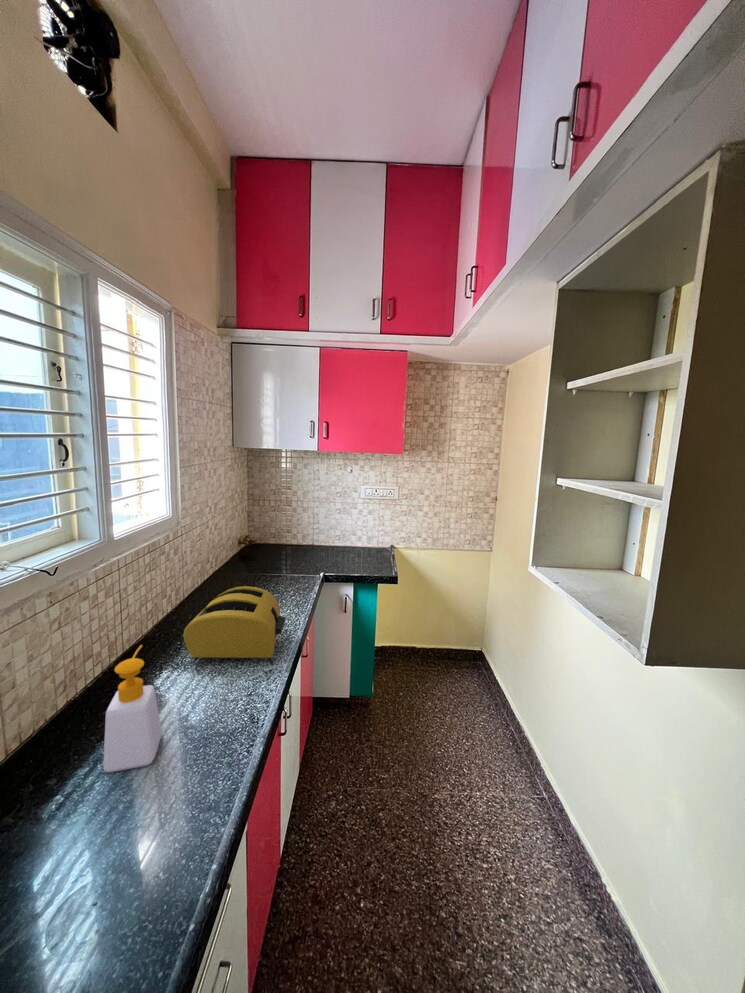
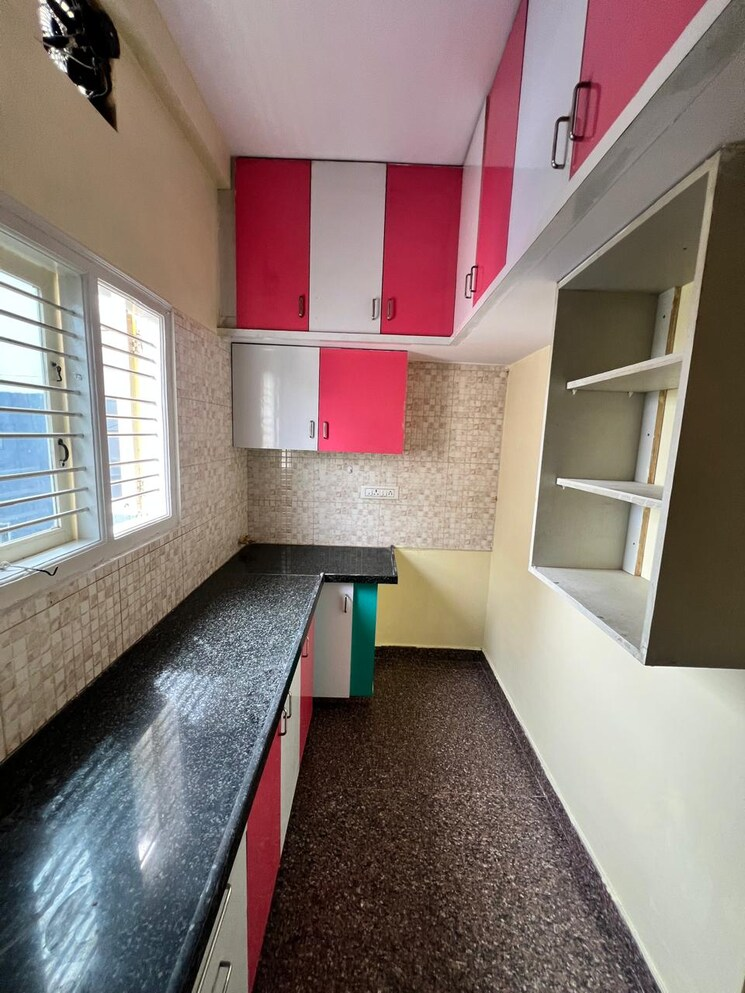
- toaster (239, 624)
- soap bottle (134, 701)
